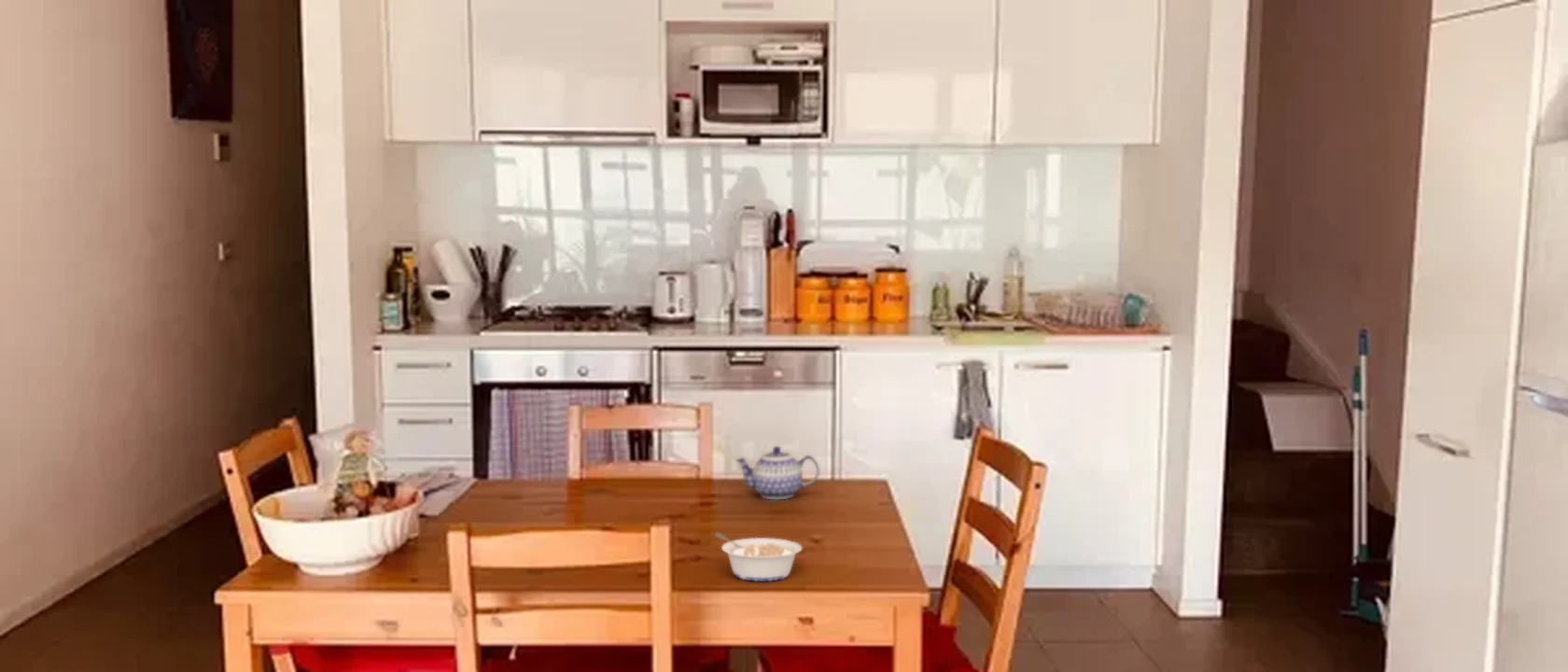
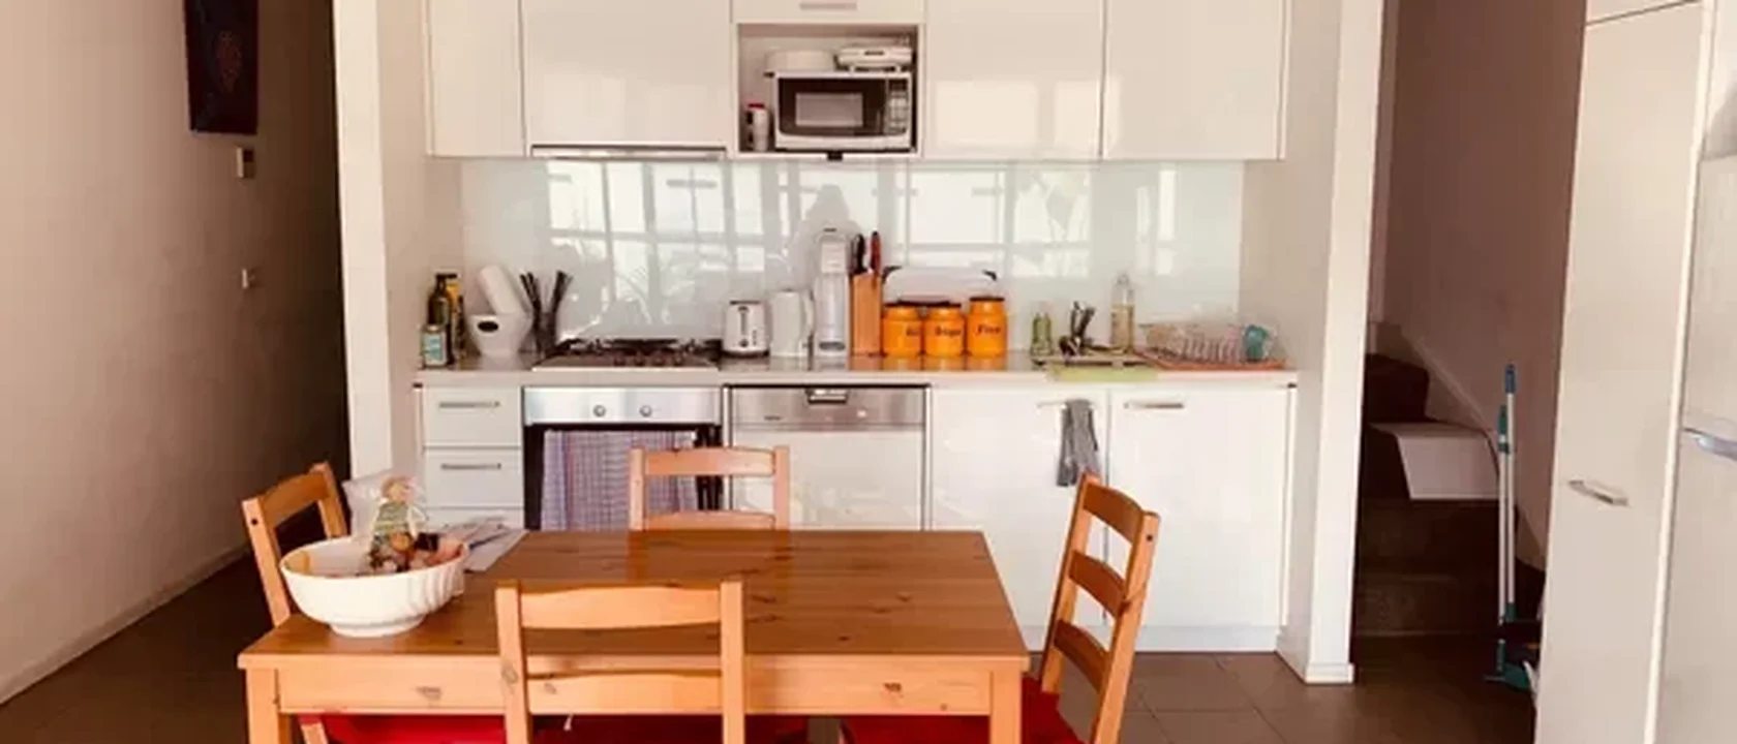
- teapot (777, 470)
- legume (758, 557)
